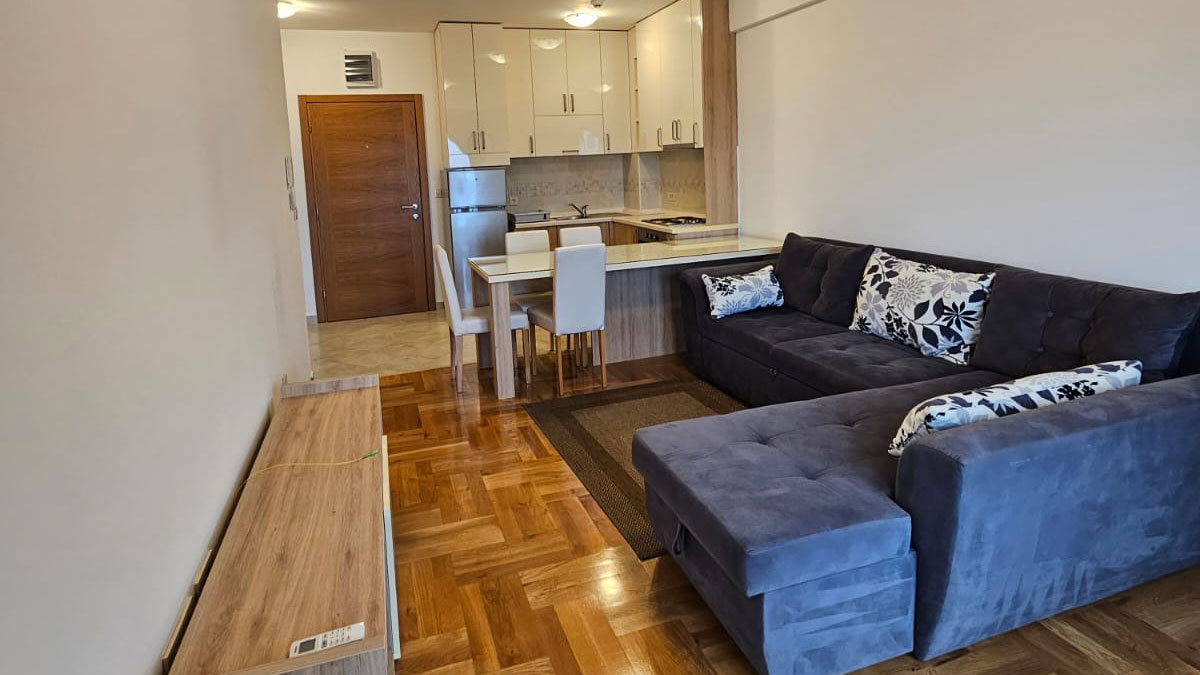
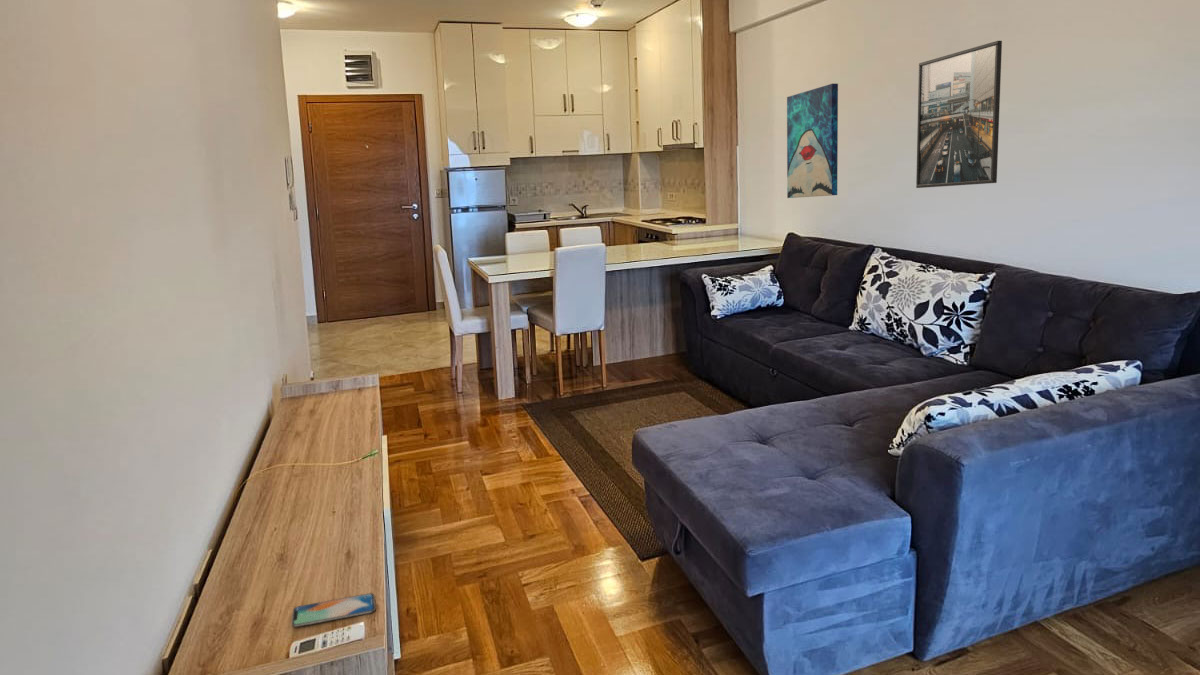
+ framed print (955, 120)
+ smartphone (334, 609)
+ wall art (811, 144)
